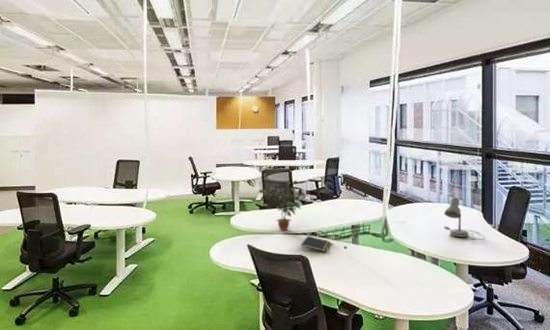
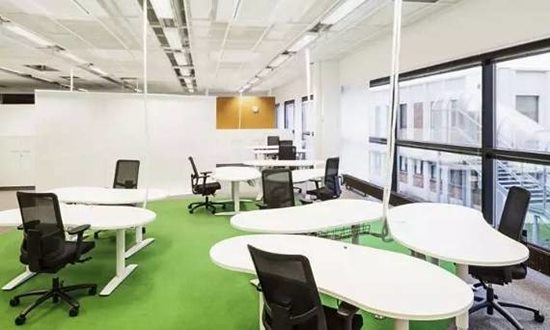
- notepad (316, 243)
- desk lamp (458, 215)
- potted plant (284, 204)
